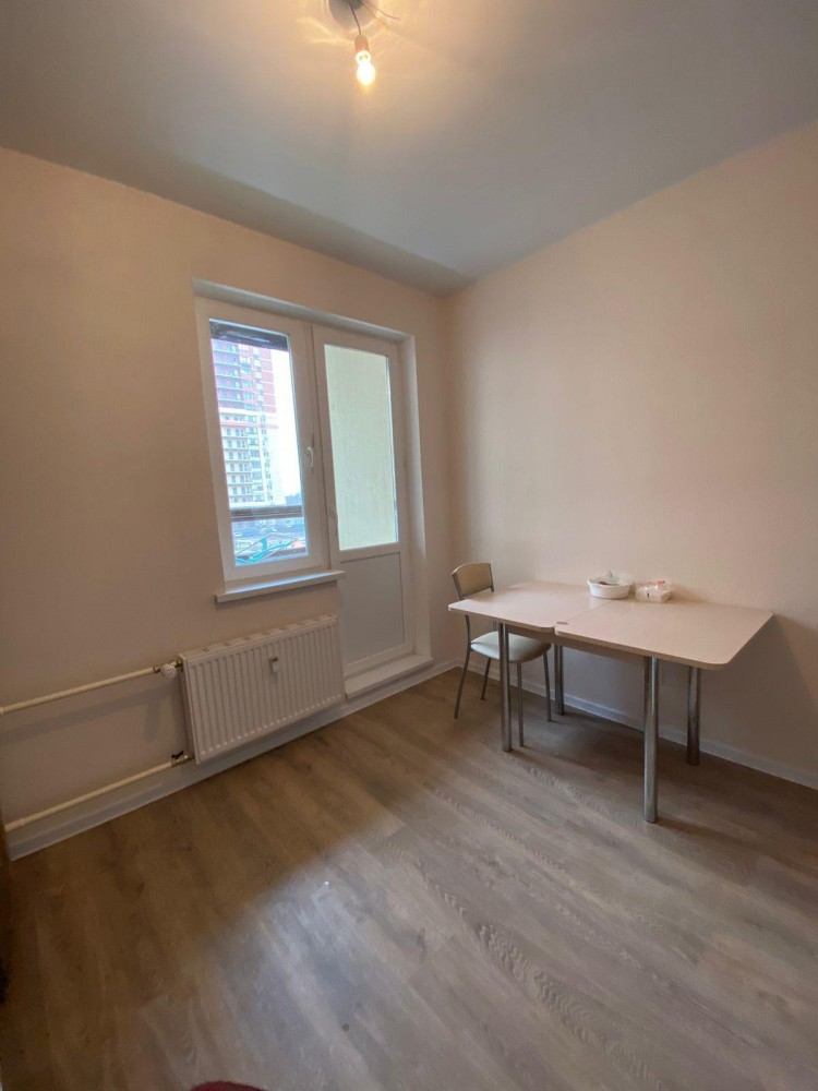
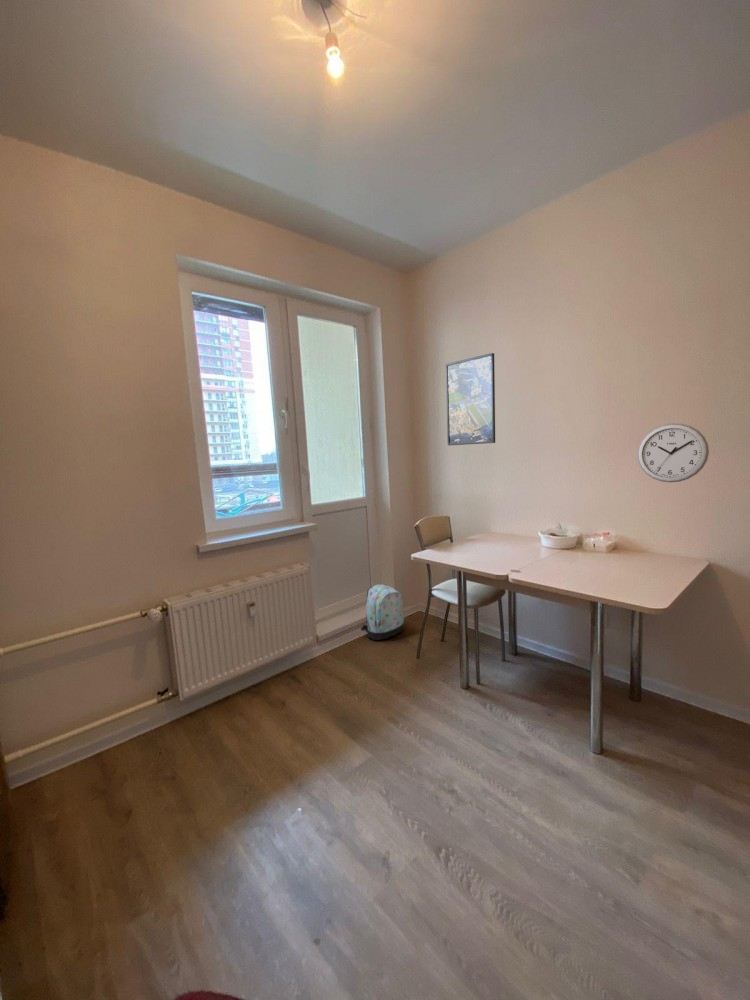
+ backpack (384, 610)
+ wall clock (670, 453)
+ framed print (469, 402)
